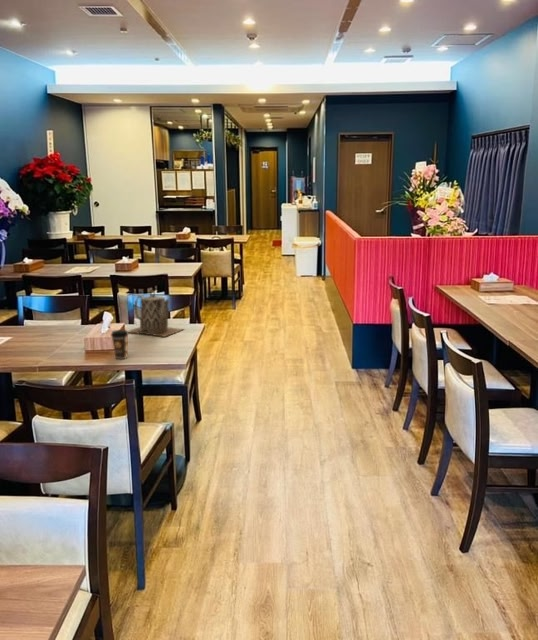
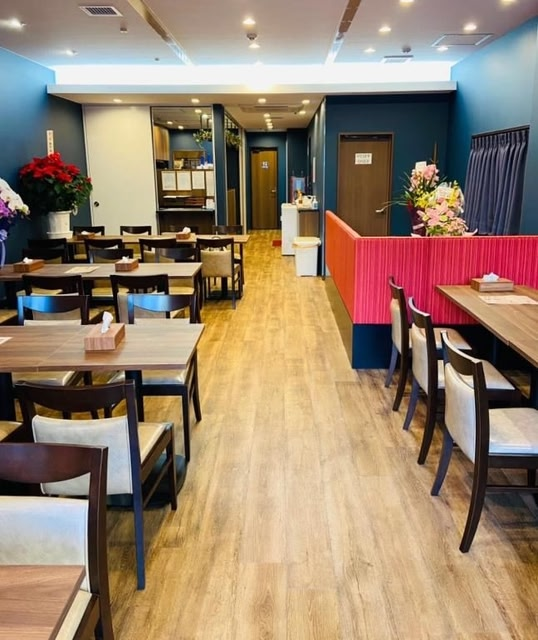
- teapot (154, 310)
- coffee cup (120, 344)
